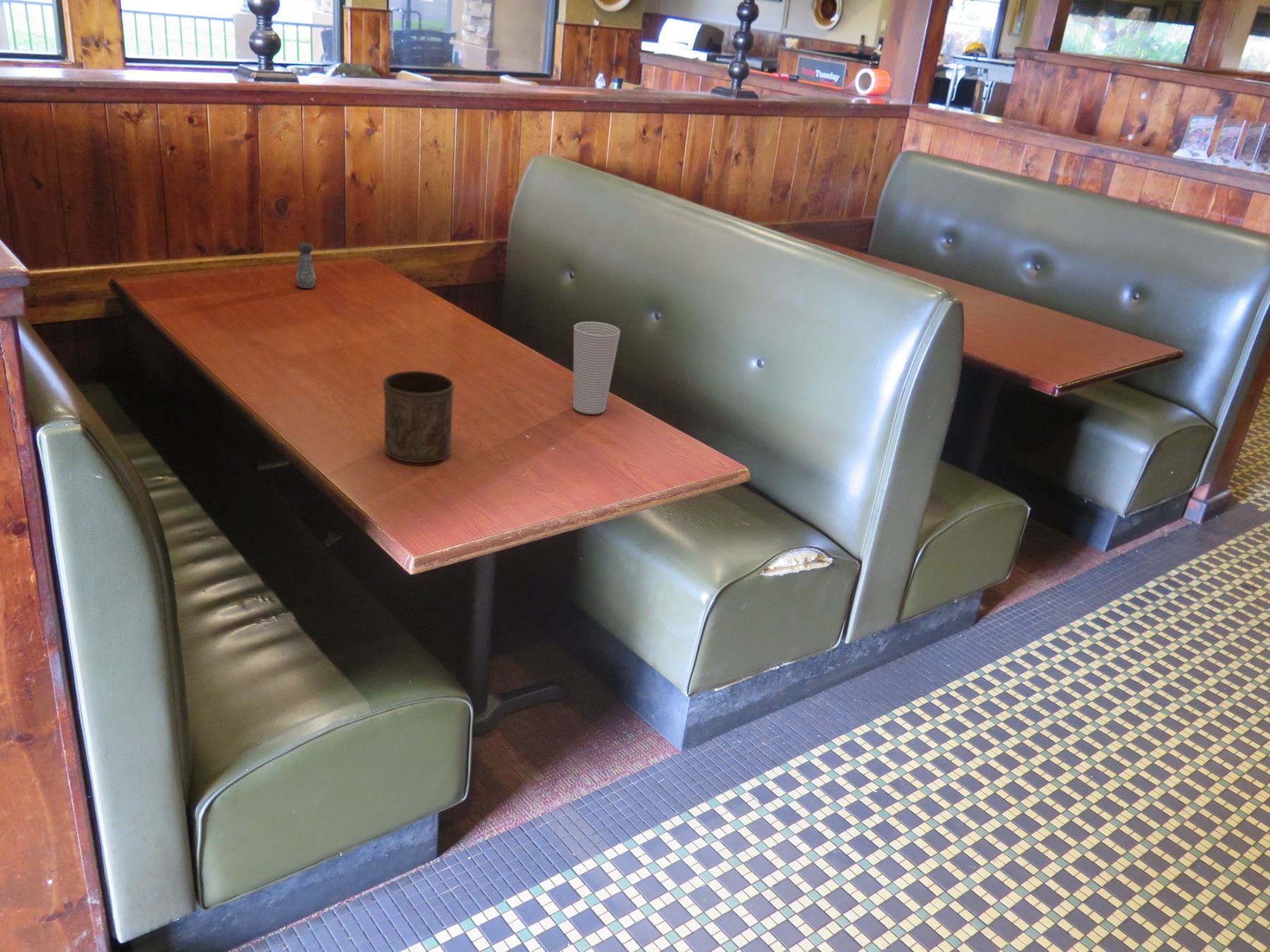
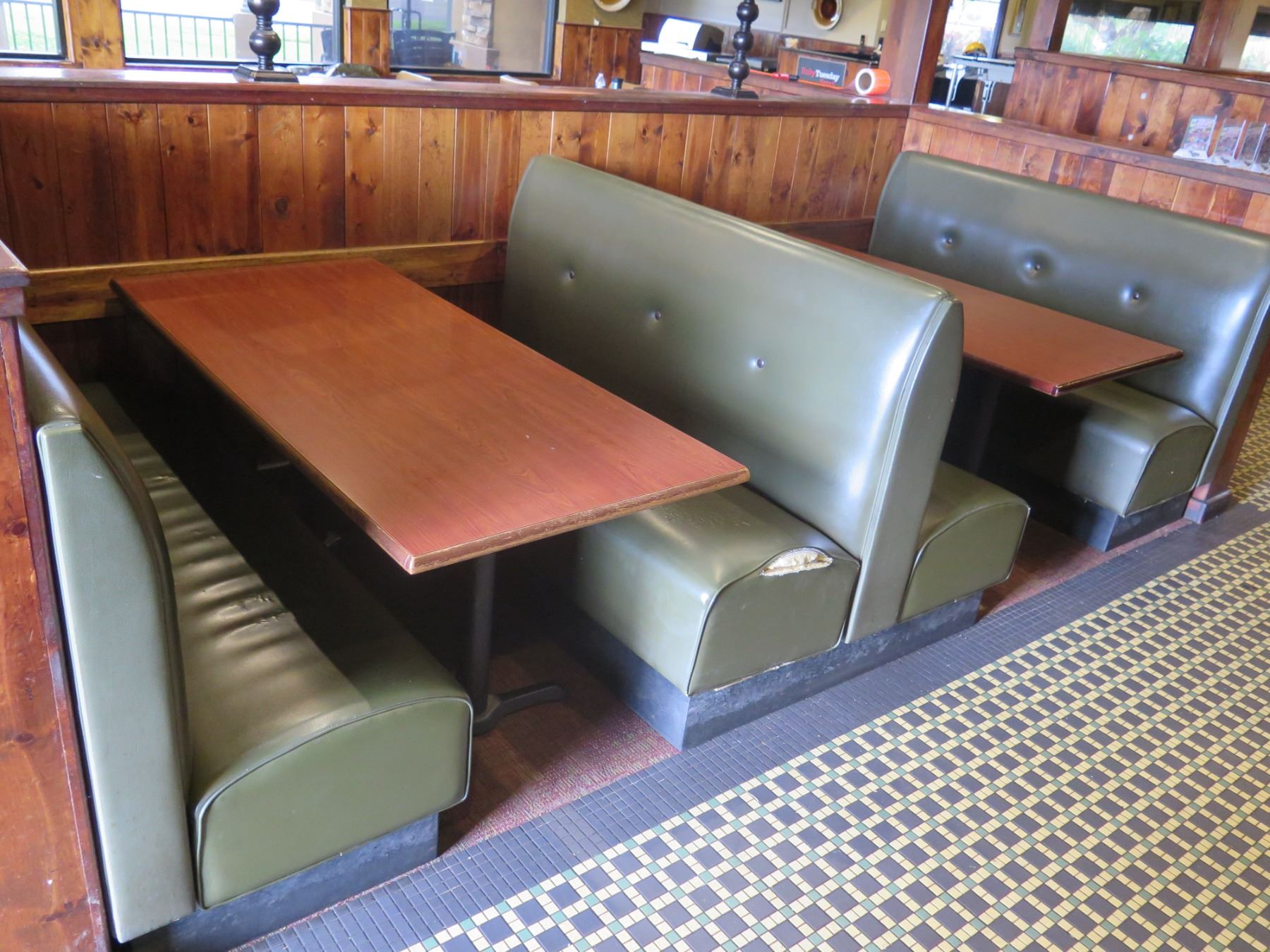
- cup (418, 417)
- cup (593, 369)
- salt shaker (306, 264)
